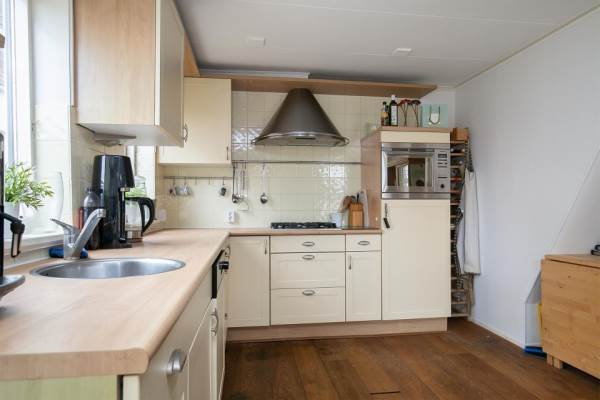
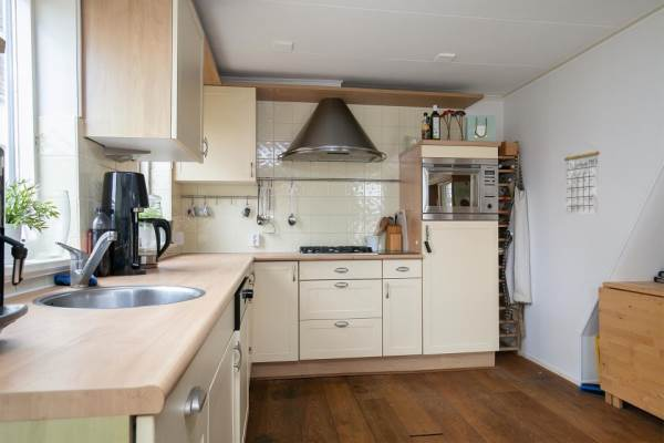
+ calendar (580, 177)
